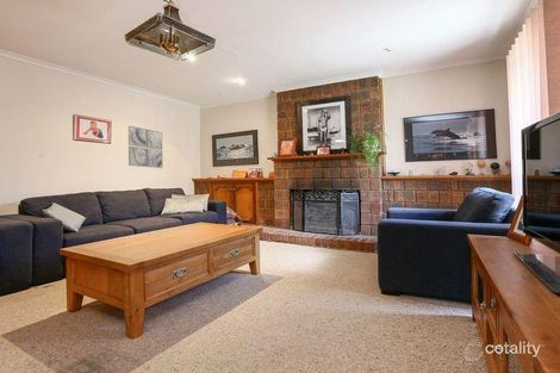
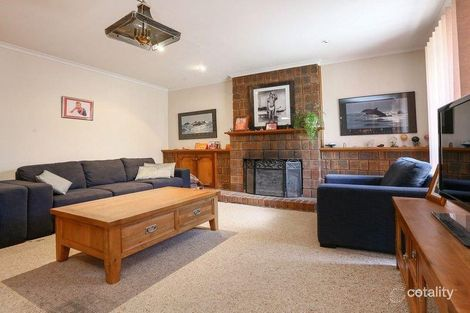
- wall art (145, 148)
